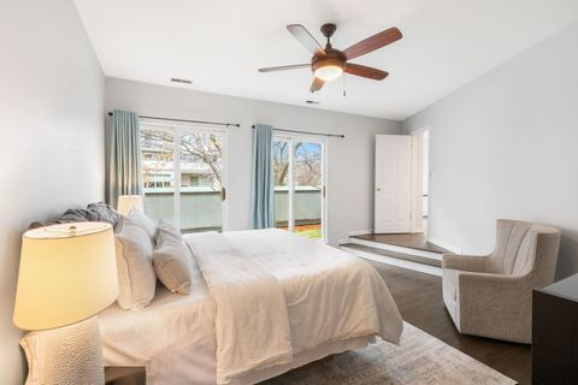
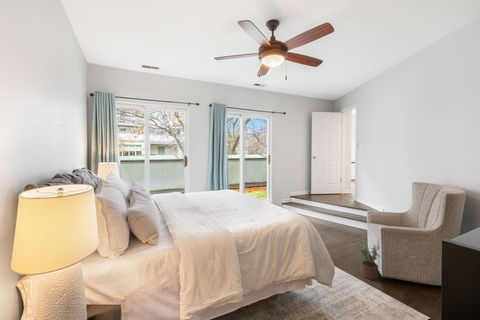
+ potted plant (370, 261)
